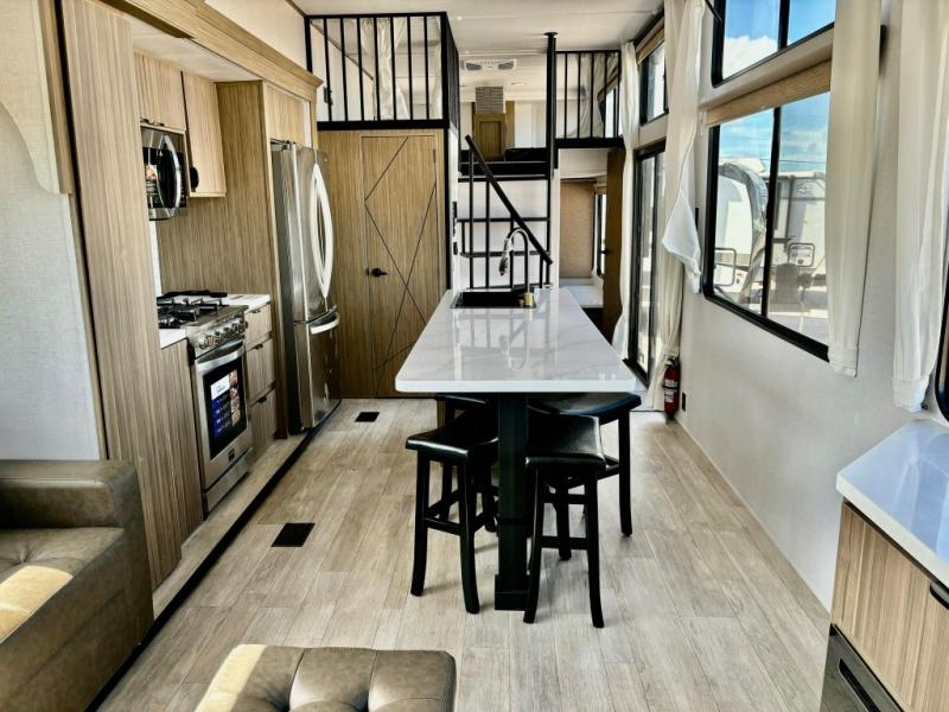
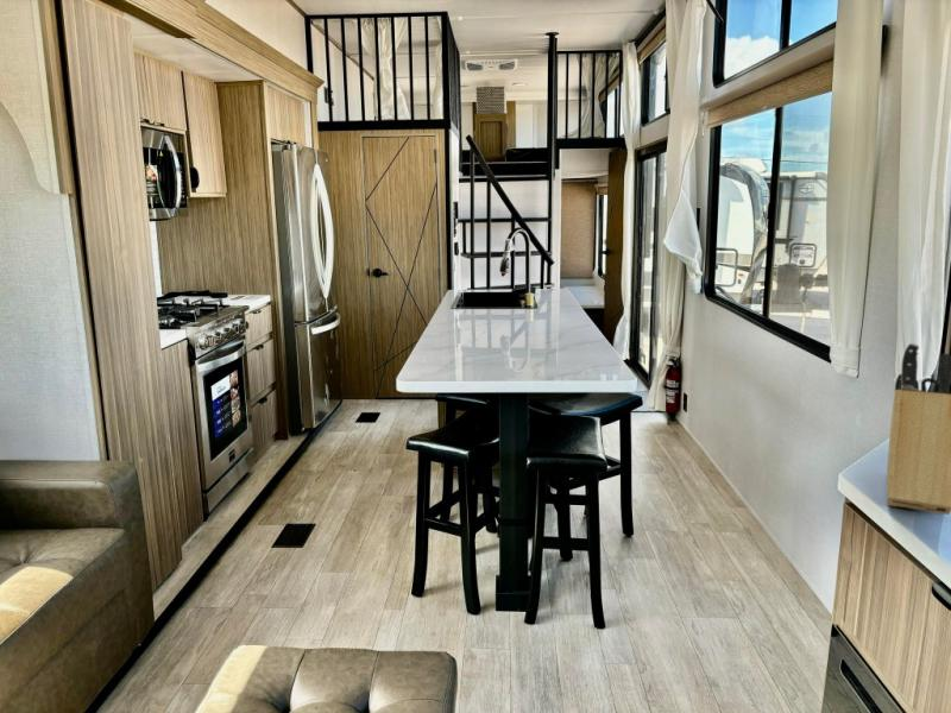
+ knife block (921, 421)
